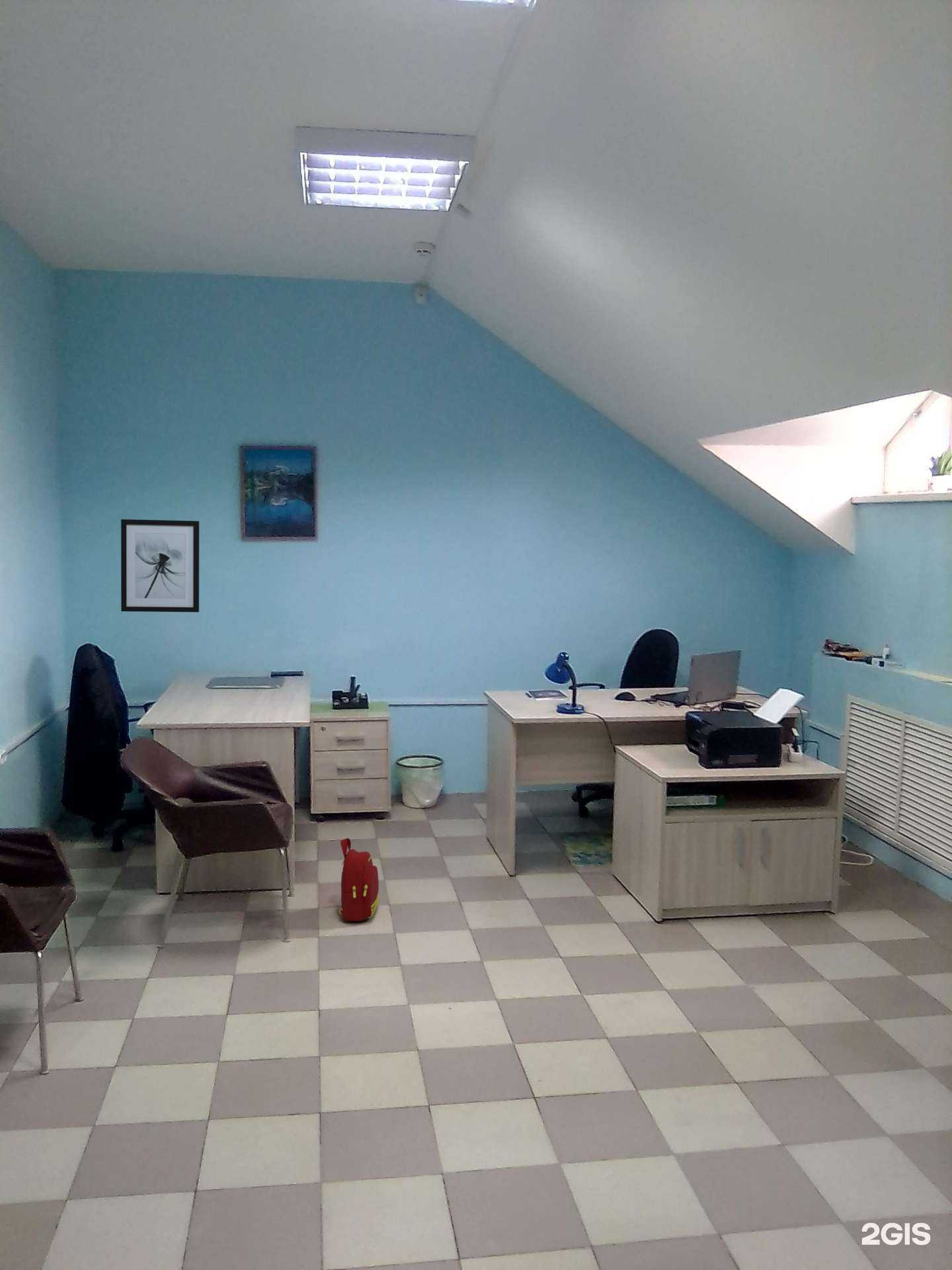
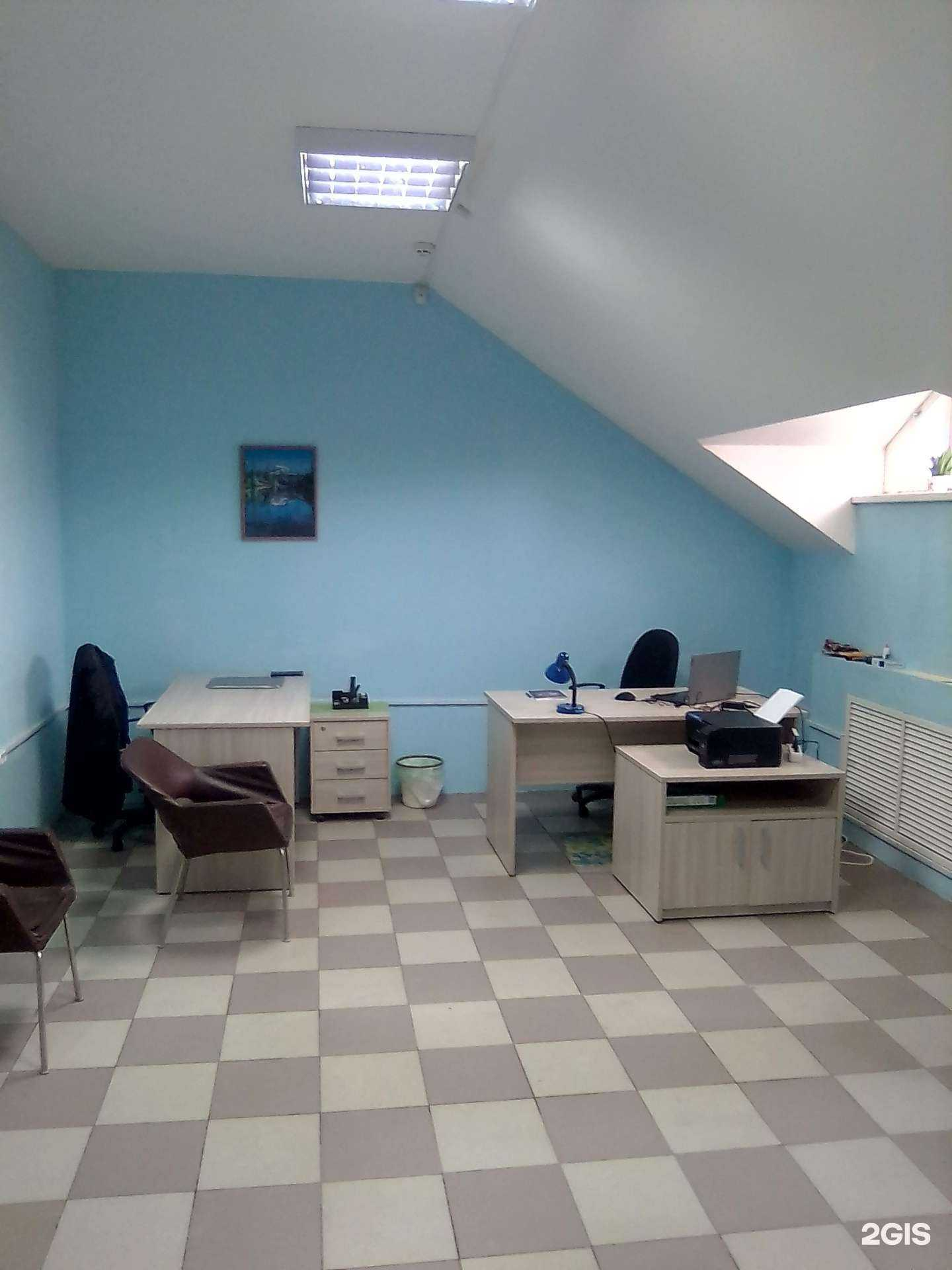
- backpack (359, 876)
- wall art (160, 566)
